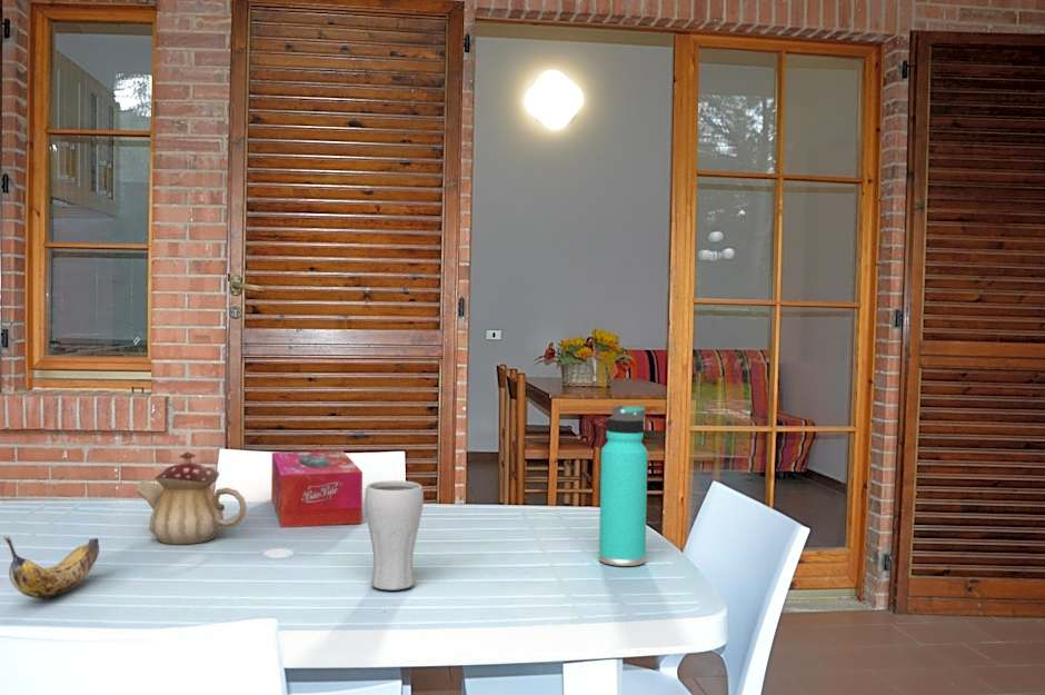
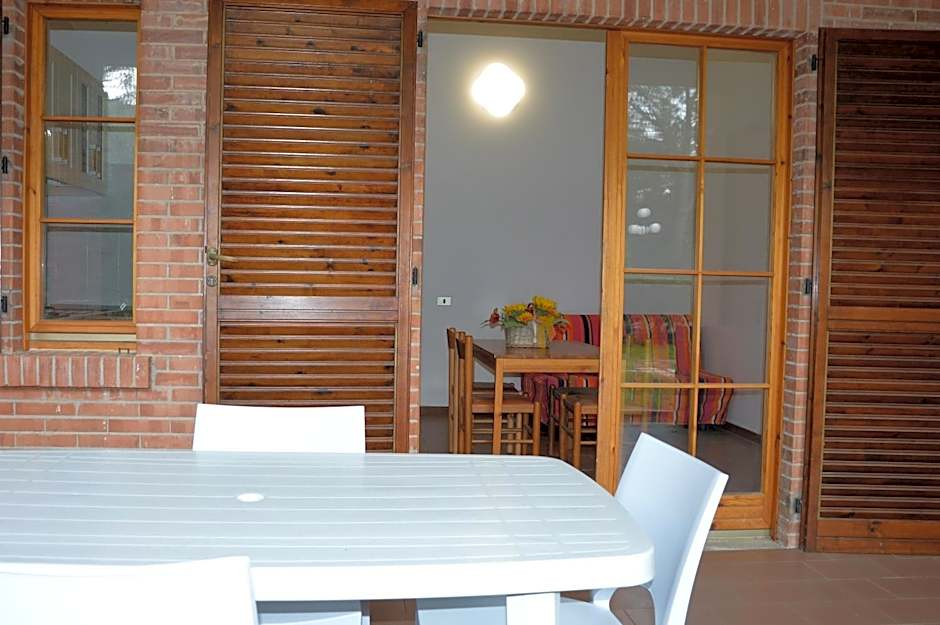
- drinking glass (394, 535)
- teapot (191, 495)
- tissue box (314, 485)
- banana (59, 563)
- thermos bottle (624, 483)
